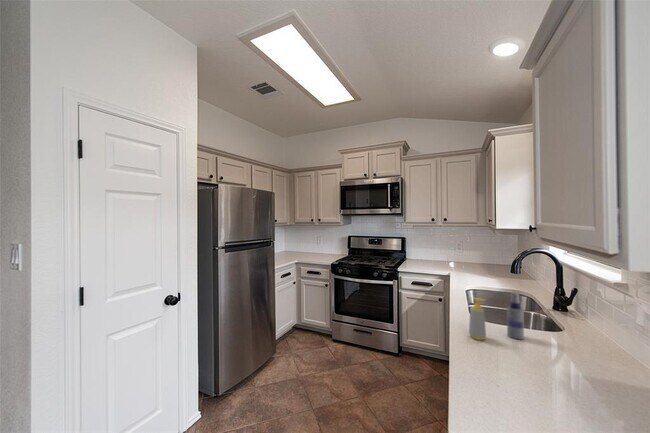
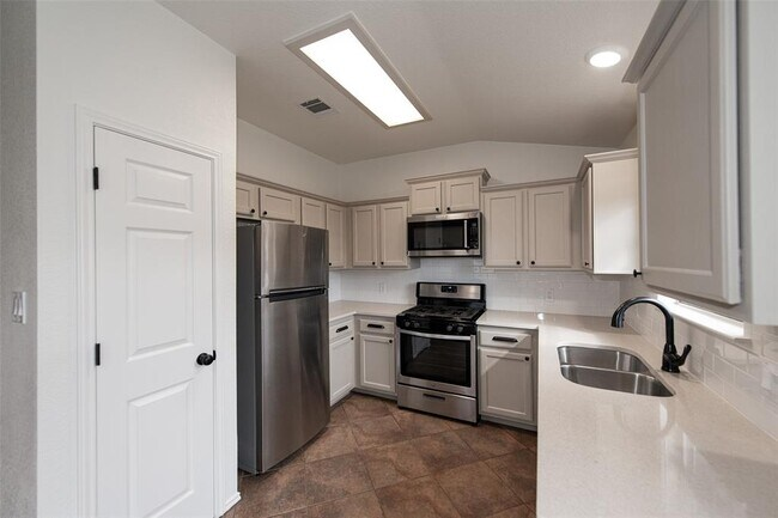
- soap bottle (477, 317)
- spray bottle (515, 314)
